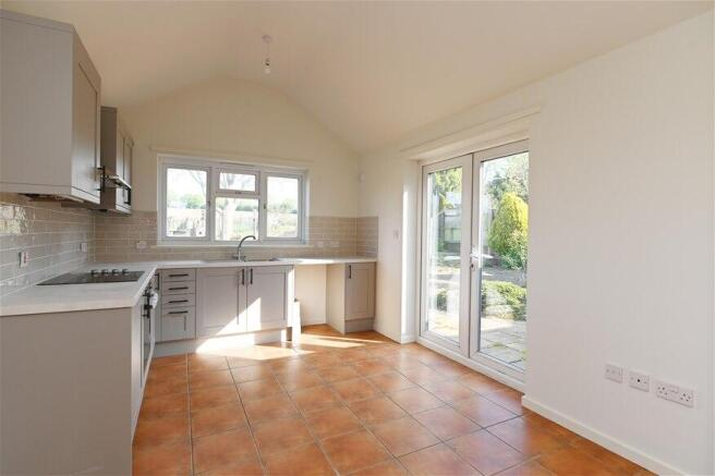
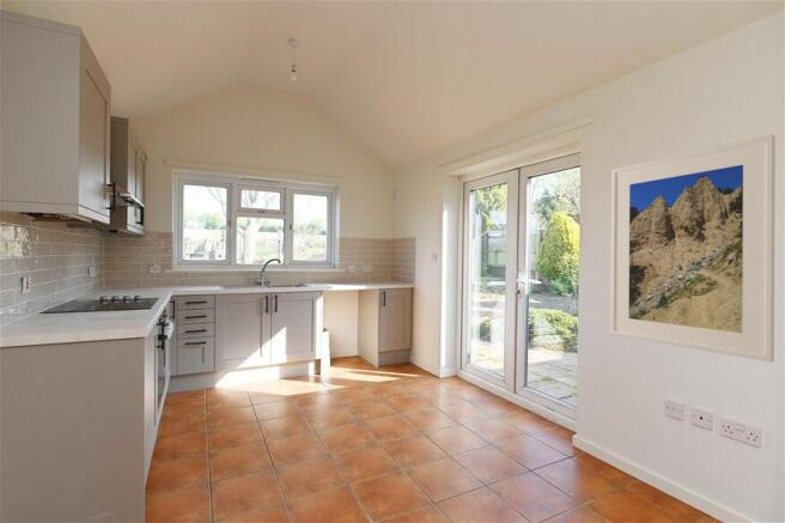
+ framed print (680, 250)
